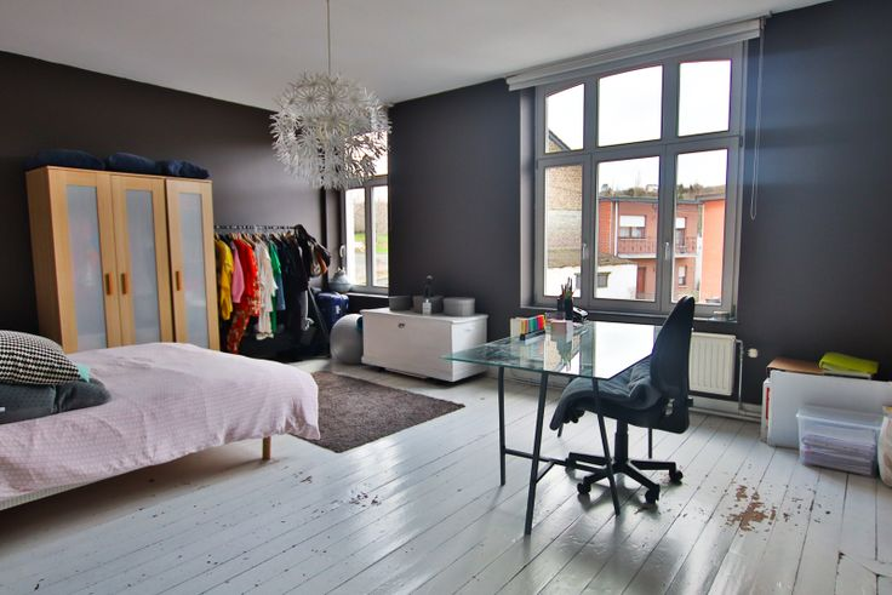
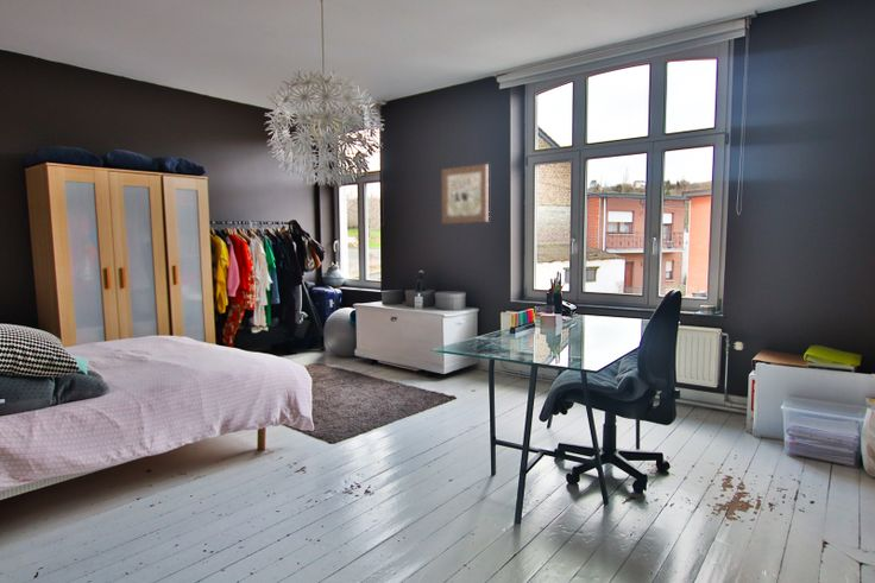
+ wall art (464, 195)
